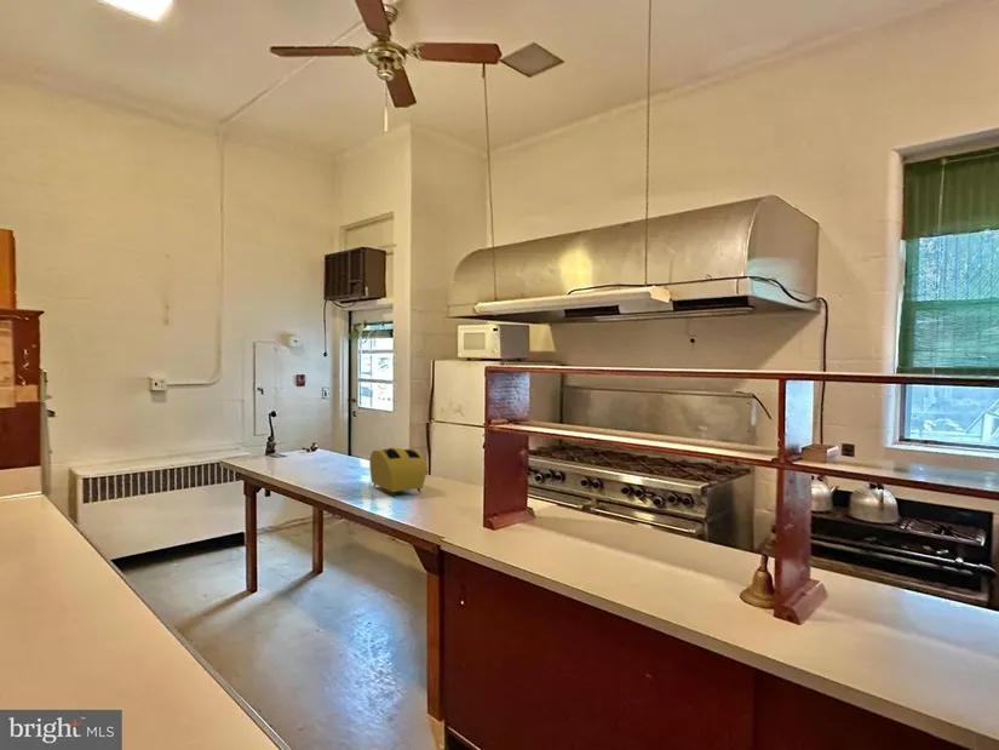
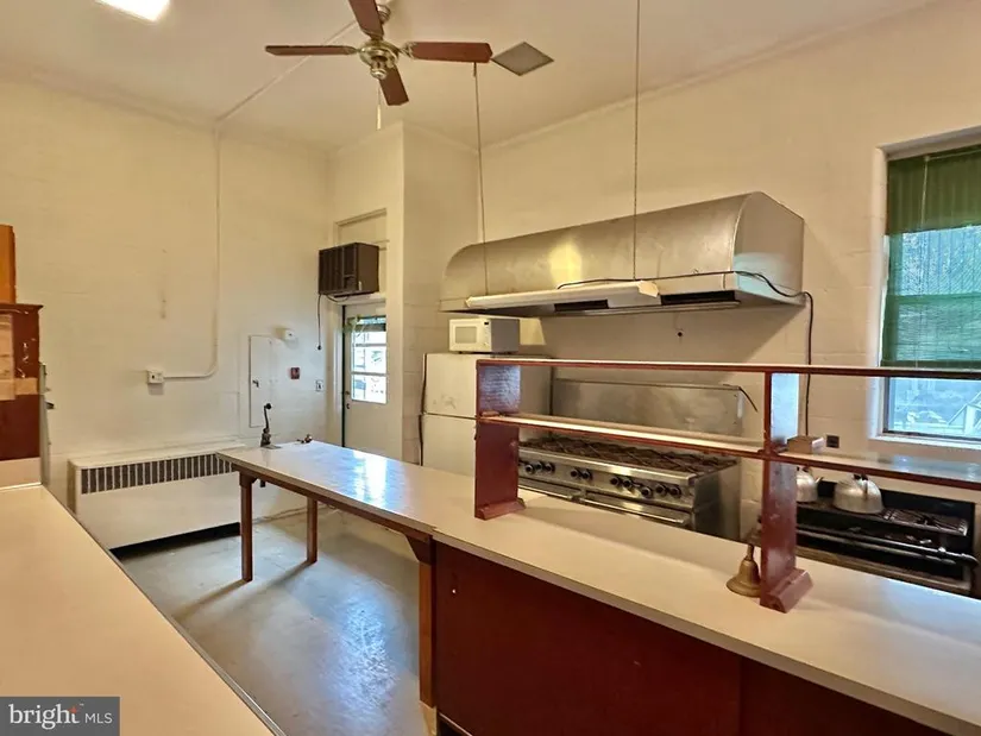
- toaster (396, 469)
